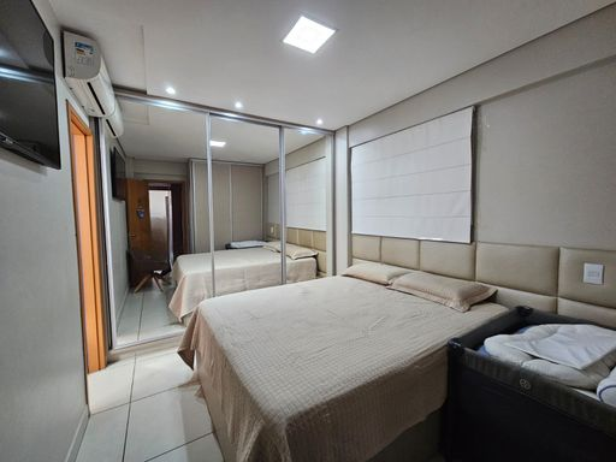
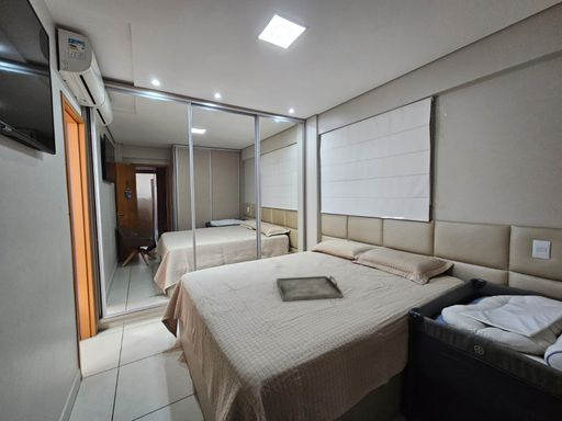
+ serving tray (306, 284)
